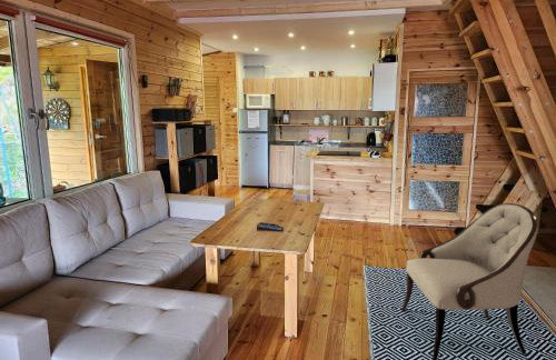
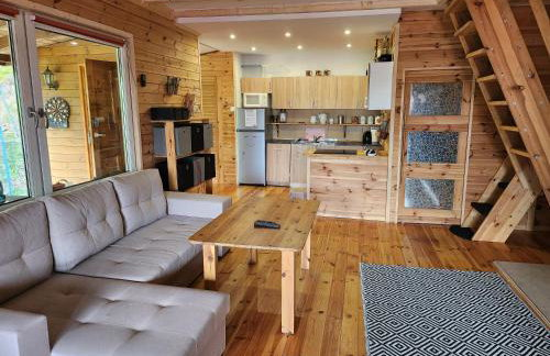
- armchair (468, 271)
